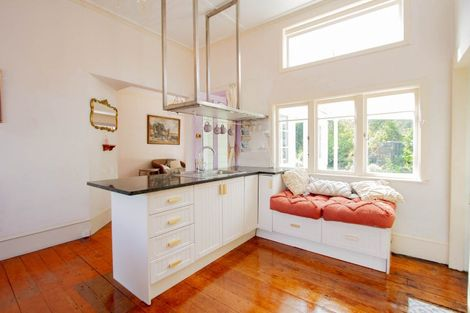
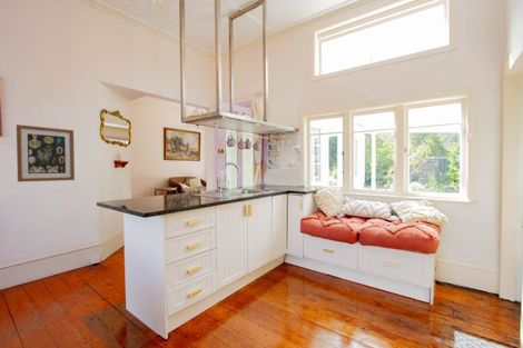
+ wall art (47, 153)
